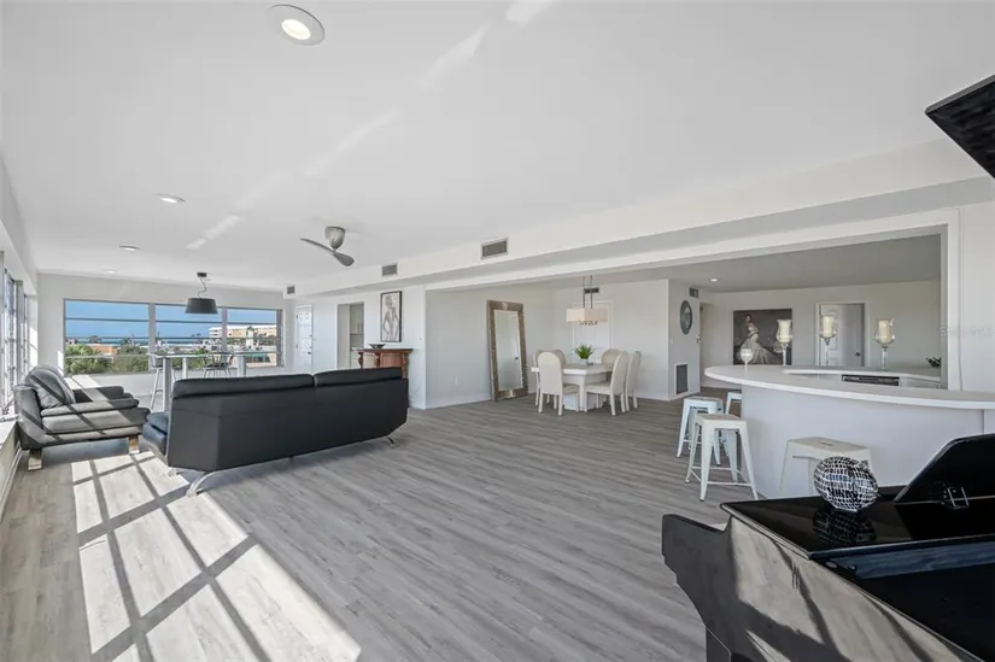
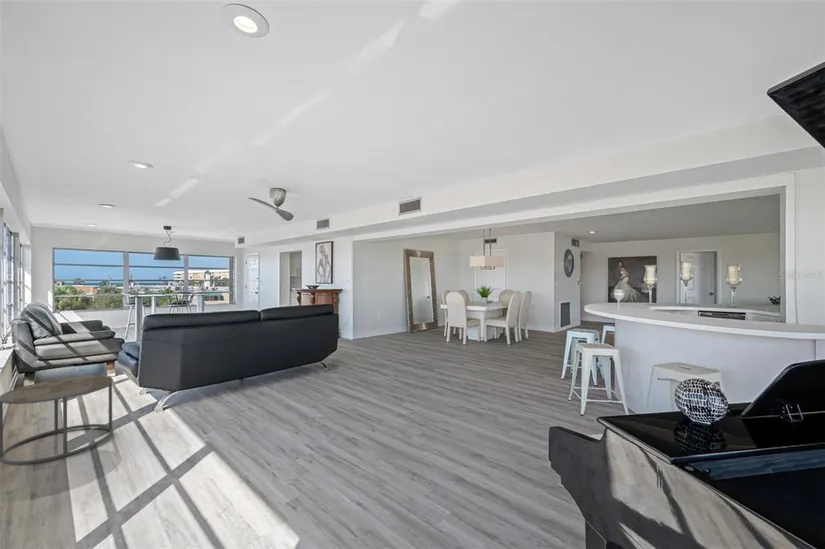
+ side table (57, 415)
